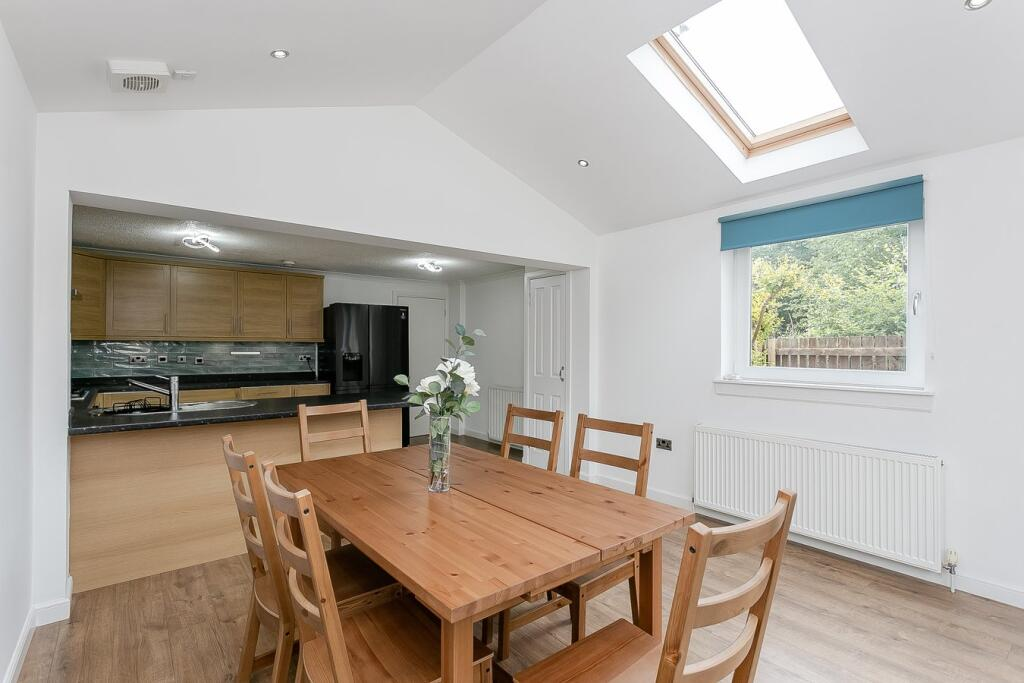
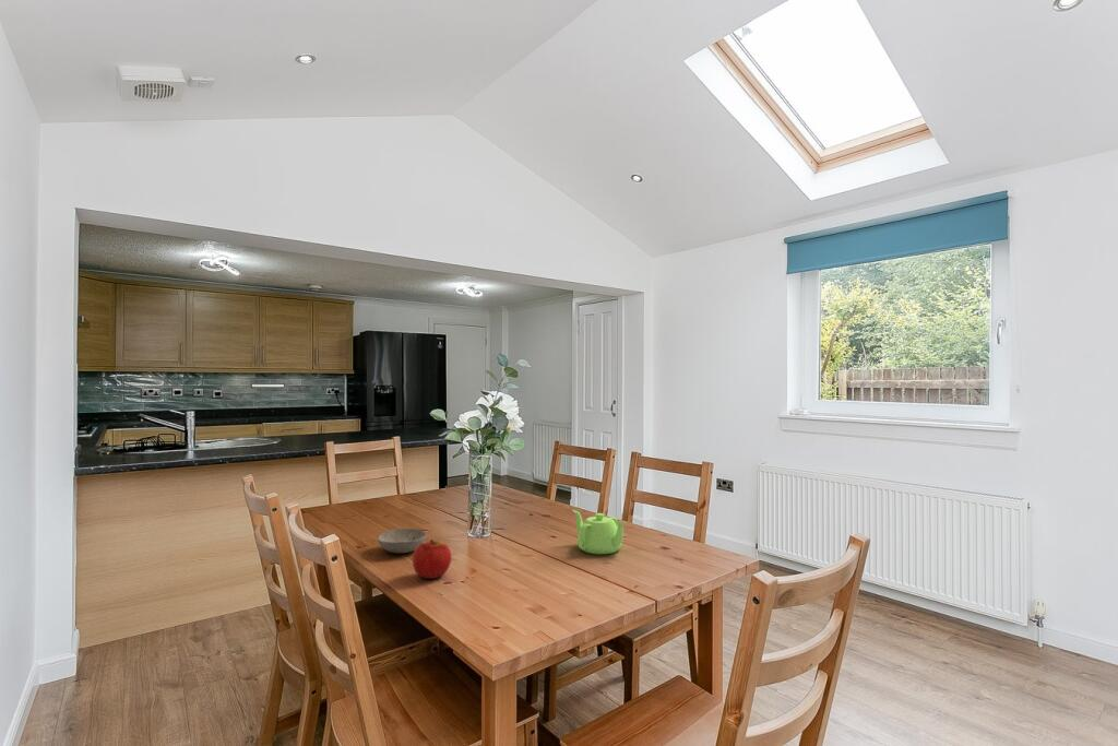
+ apple (431, 556)
+ teapot (598, 531)
+ bowl (402, 542)
